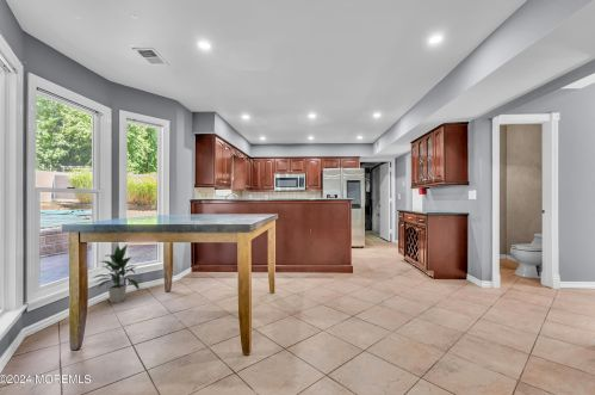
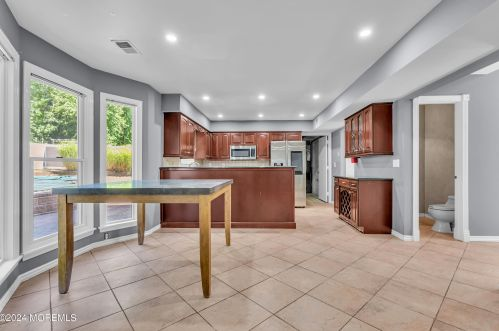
- indoor plant (118, 273)
